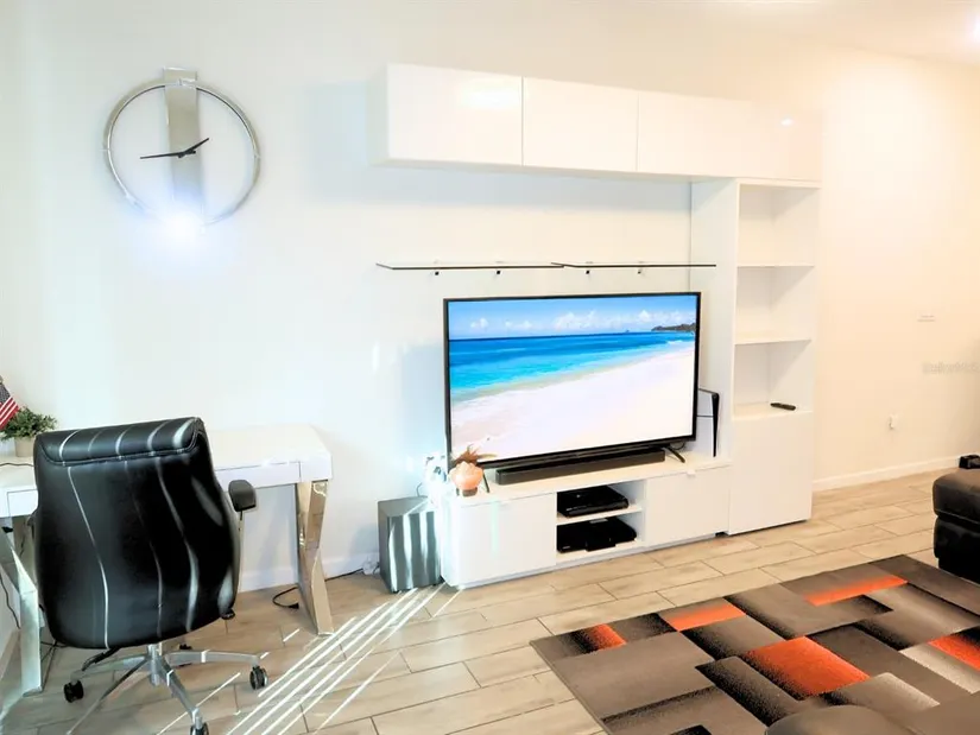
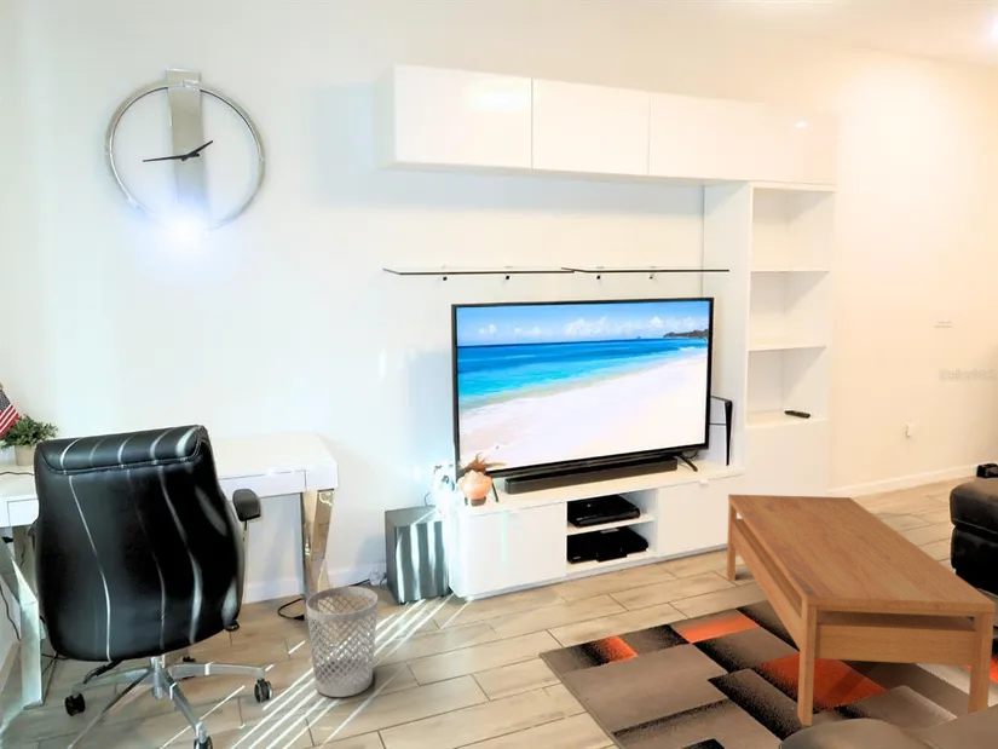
+ coffee table (830, 589)
+ wastebasket (342, 641)
